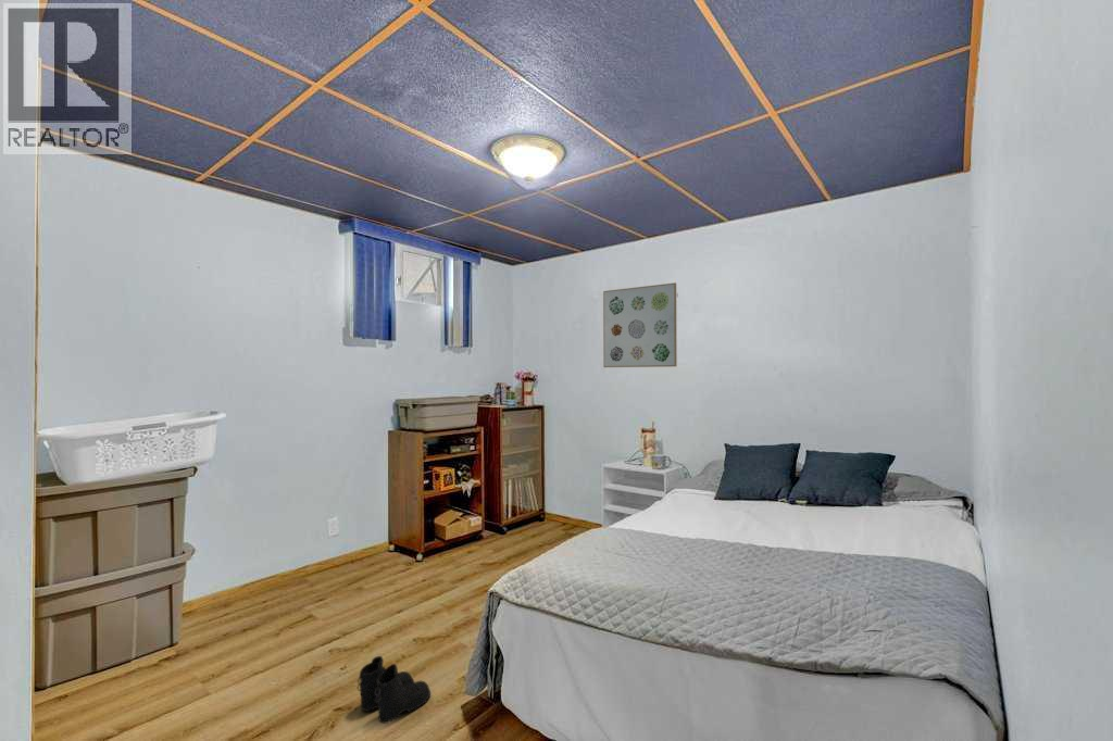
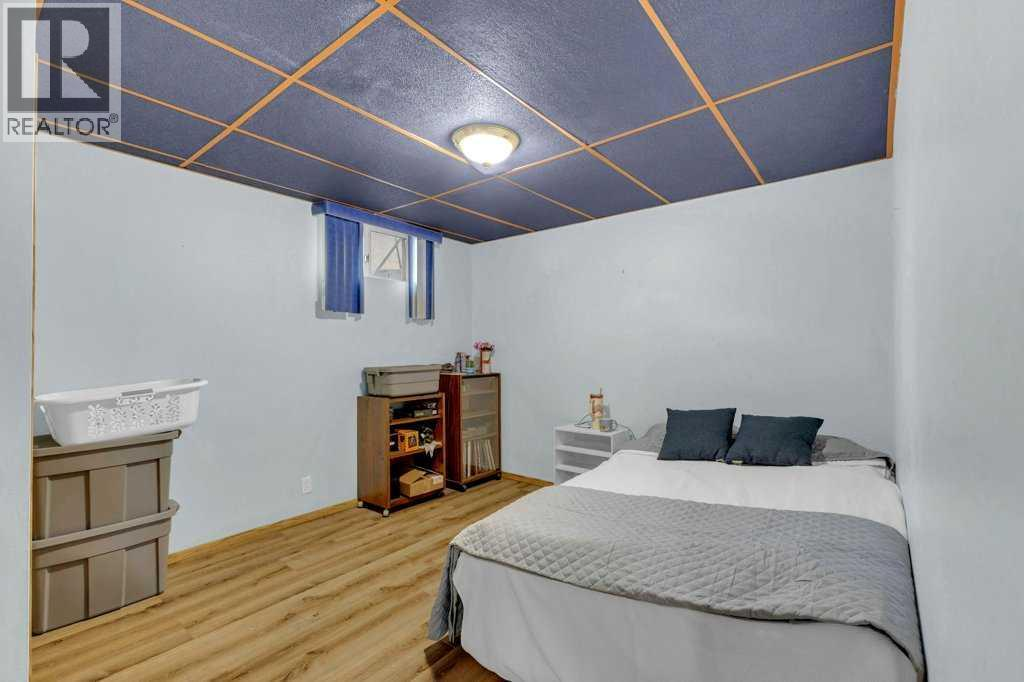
- boots (395, 679)
- wall art (638, 327)
